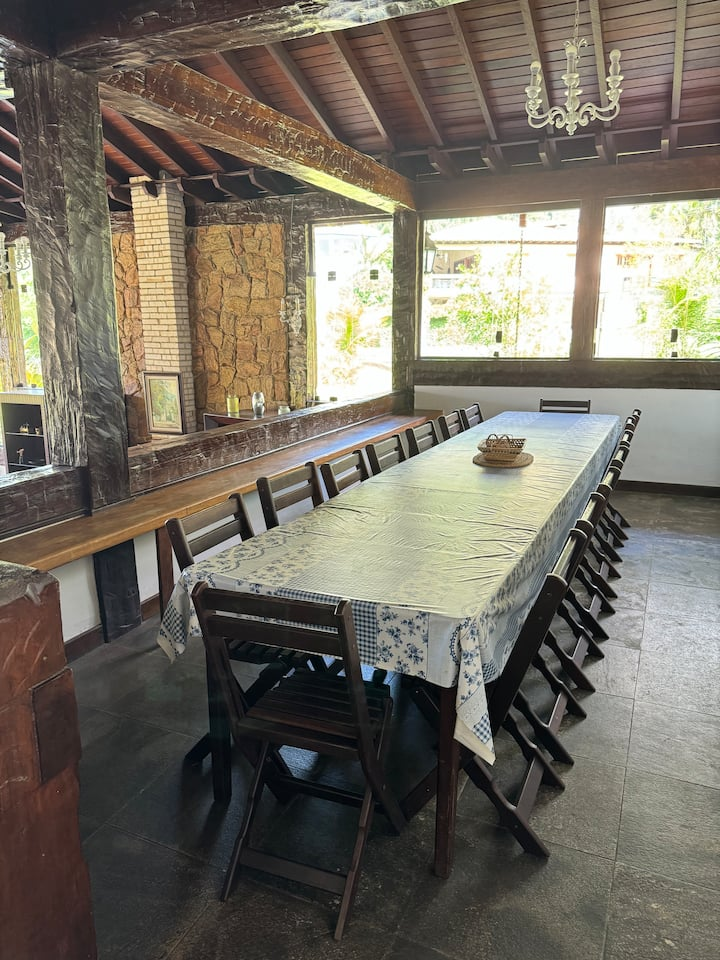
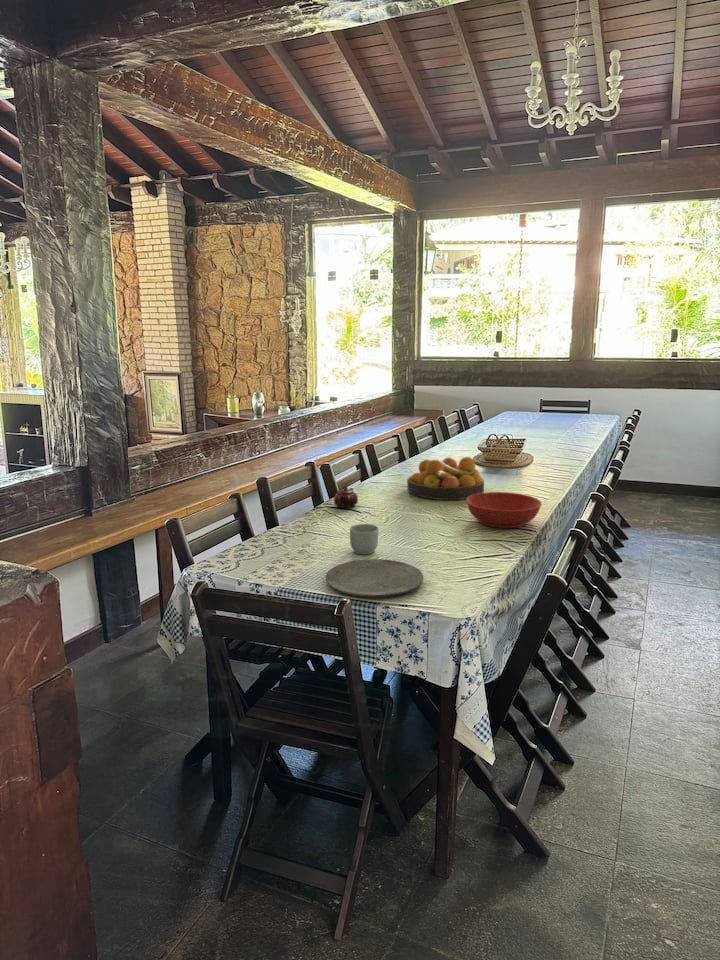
+ mug (365, 538)
+ teapot (345, 495)
+ plate (374, 578)
+ bowl (502, 511)
+ fruit bowl (445, 474)
